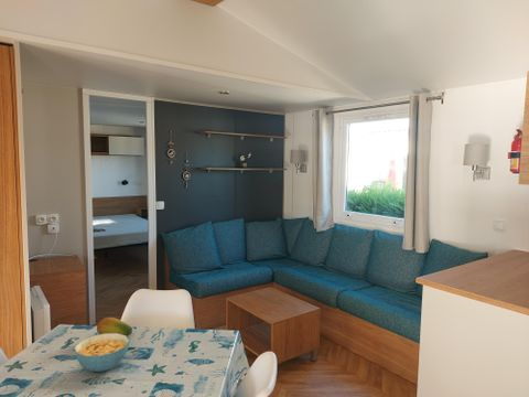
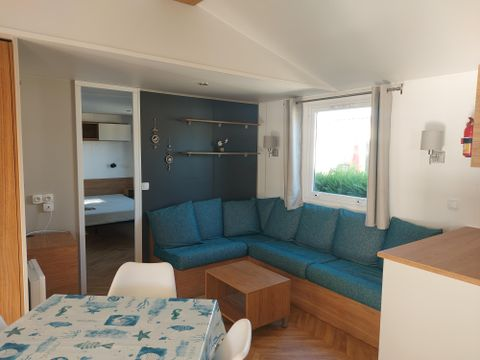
- fruit (114, 328)
- cereal bowl (102, 355)
